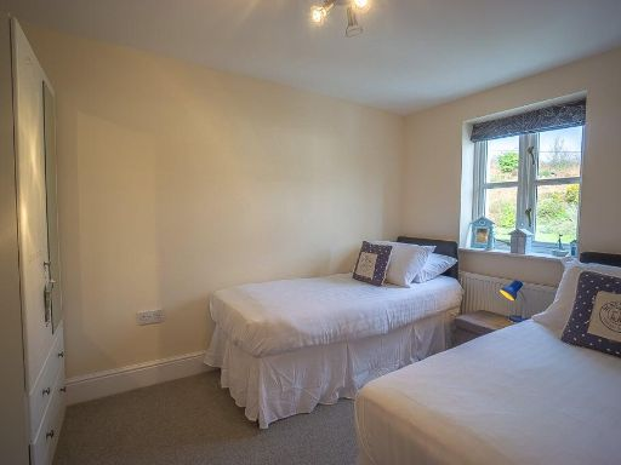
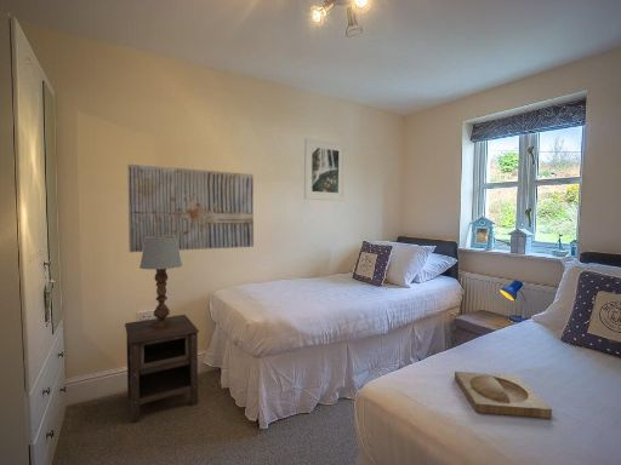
+ table lamp (161, 281)
+ wall art (196, 209)
+ nightstand (161, 362)
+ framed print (325, 170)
+ tray (497, 389)
